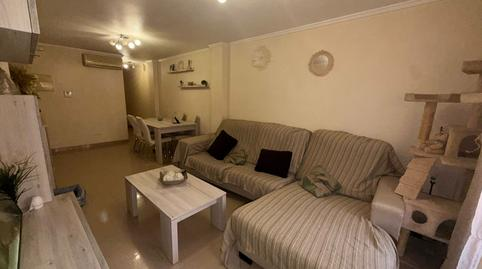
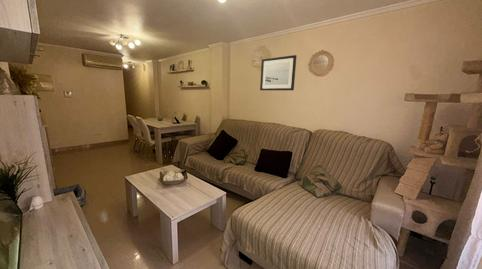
+ wall art (276, 74)
